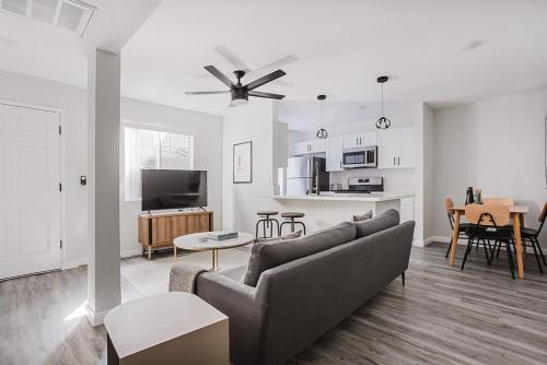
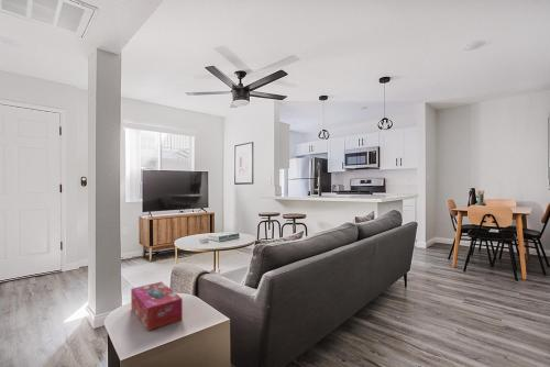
+ tissue box (155, 303)
